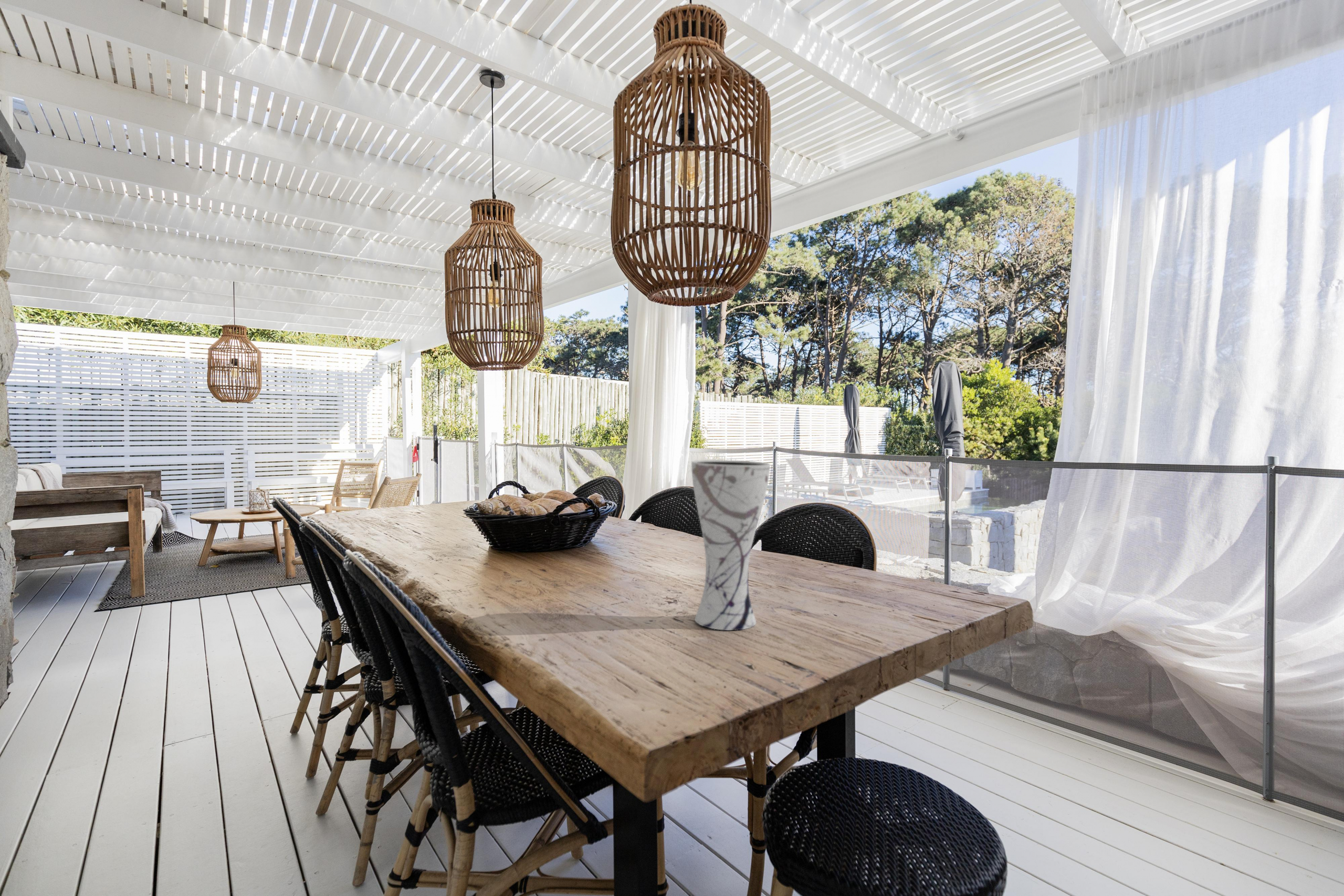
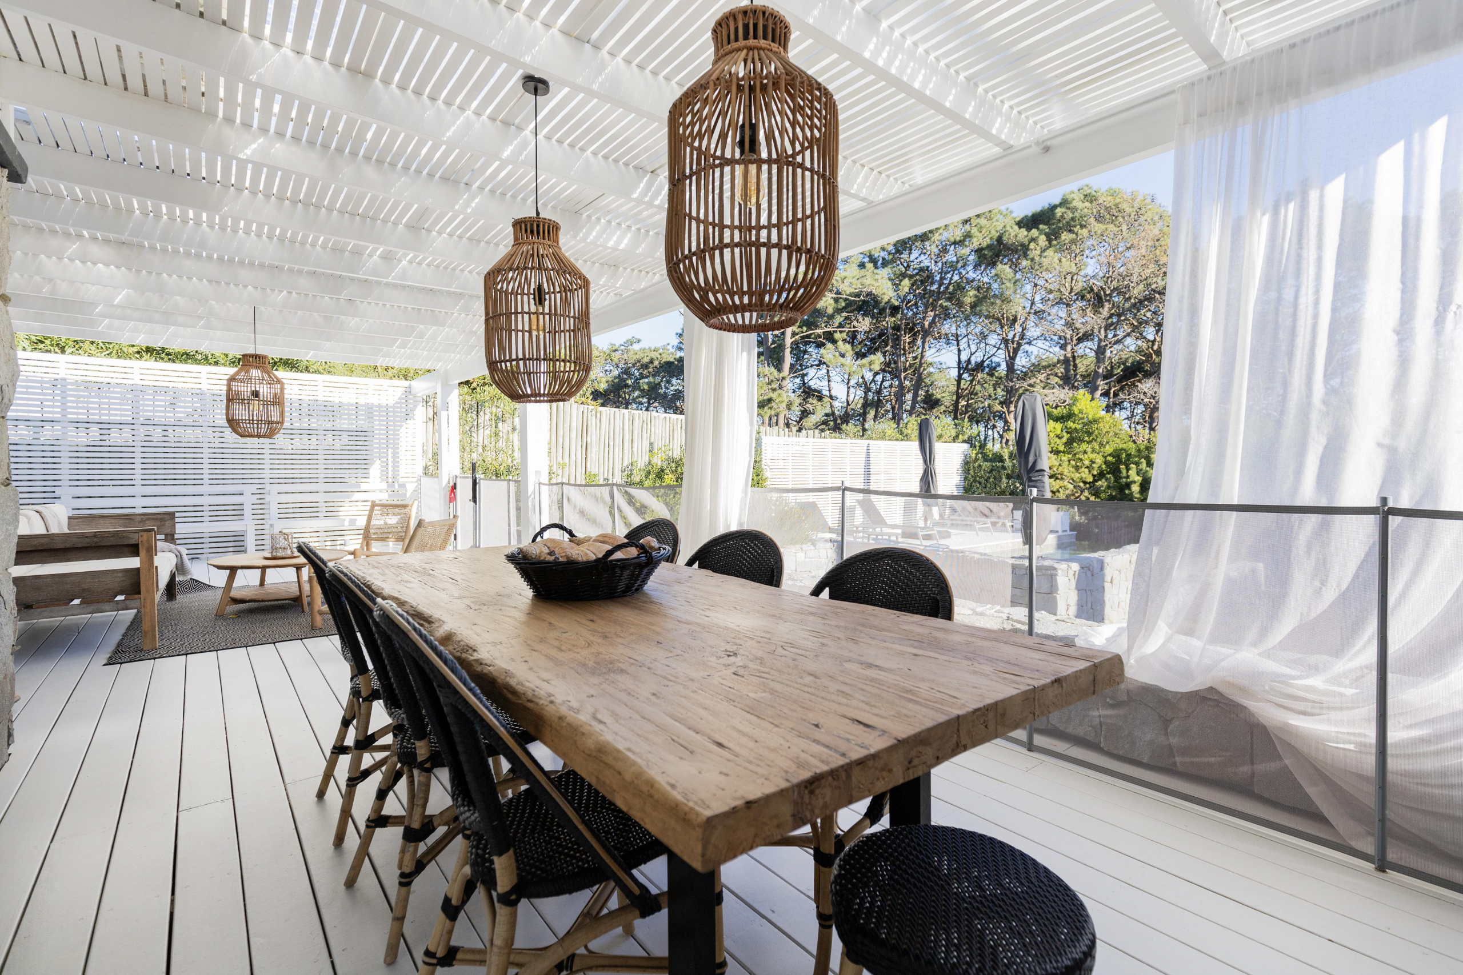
- vase (728, 542)
